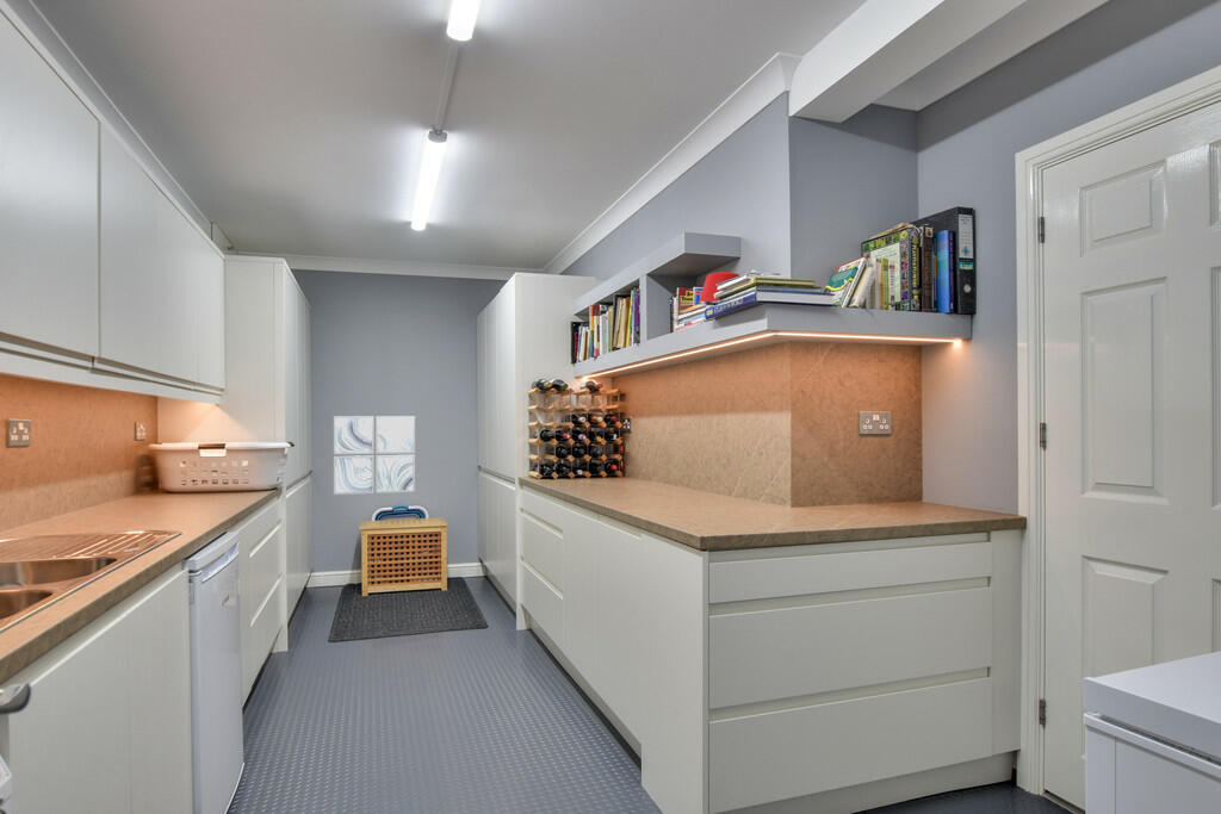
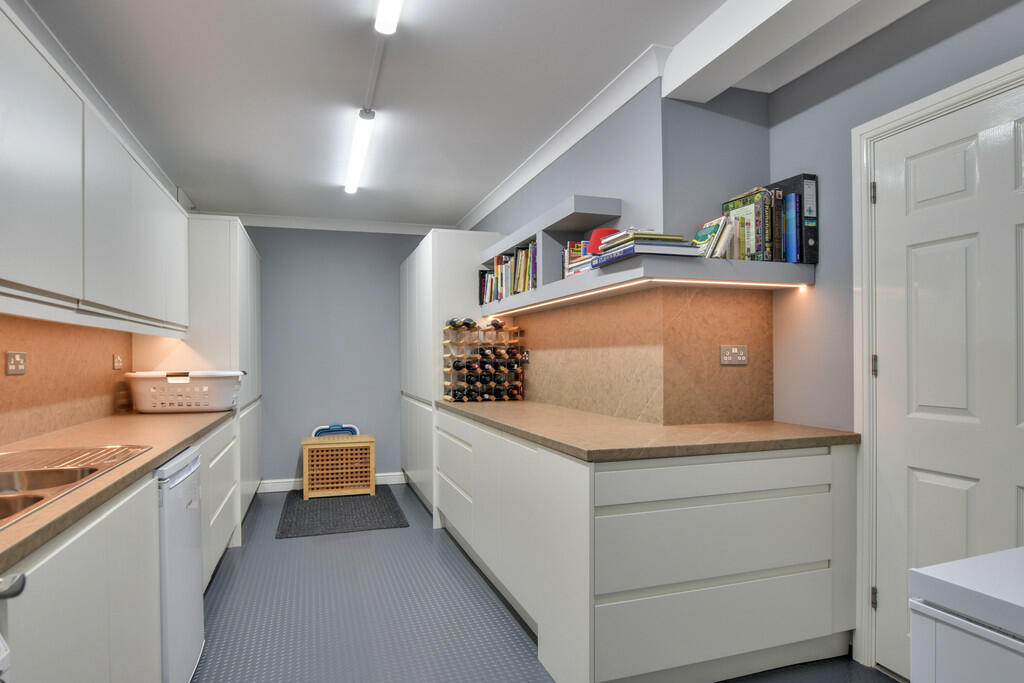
- wall art (373, 453)
